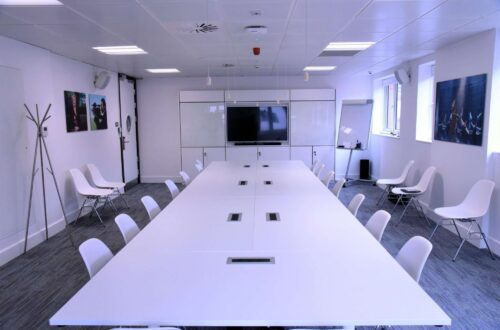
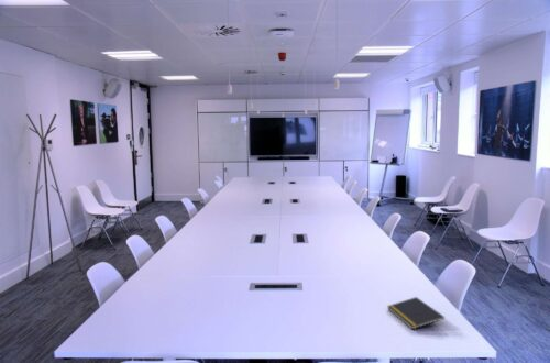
+ notepad (414, 311)
